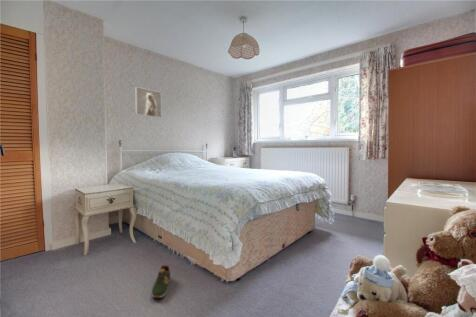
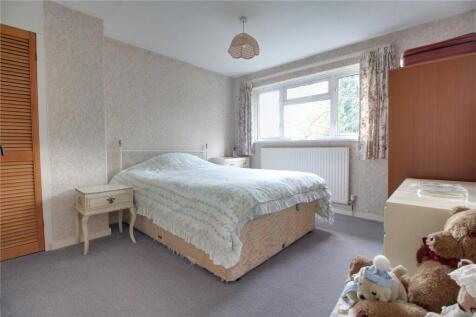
- shoe (162, 279)
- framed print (148, 102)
